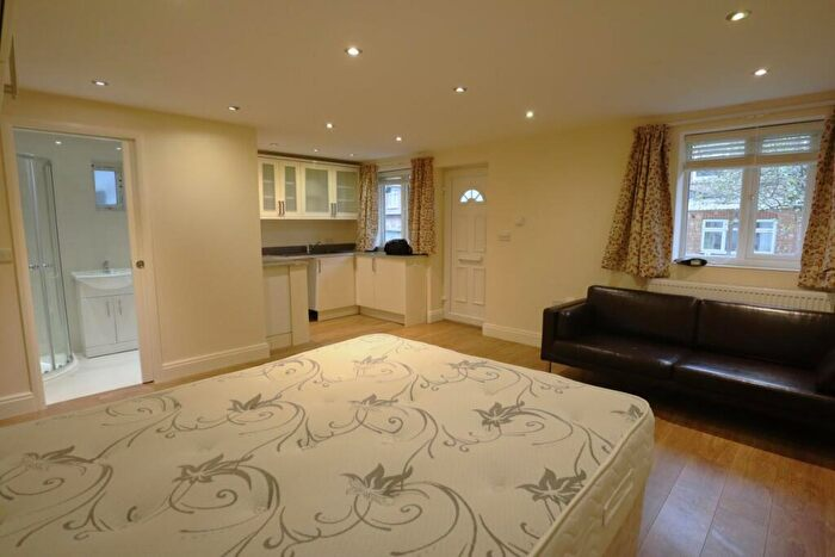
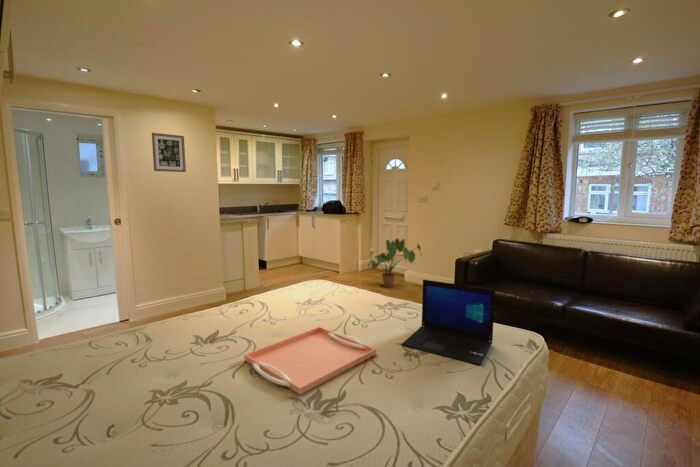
+ laptop (448, 318)
+ serving tray (311, 354)
+ wall art (169, 153)
+ house plant (394, 262)
